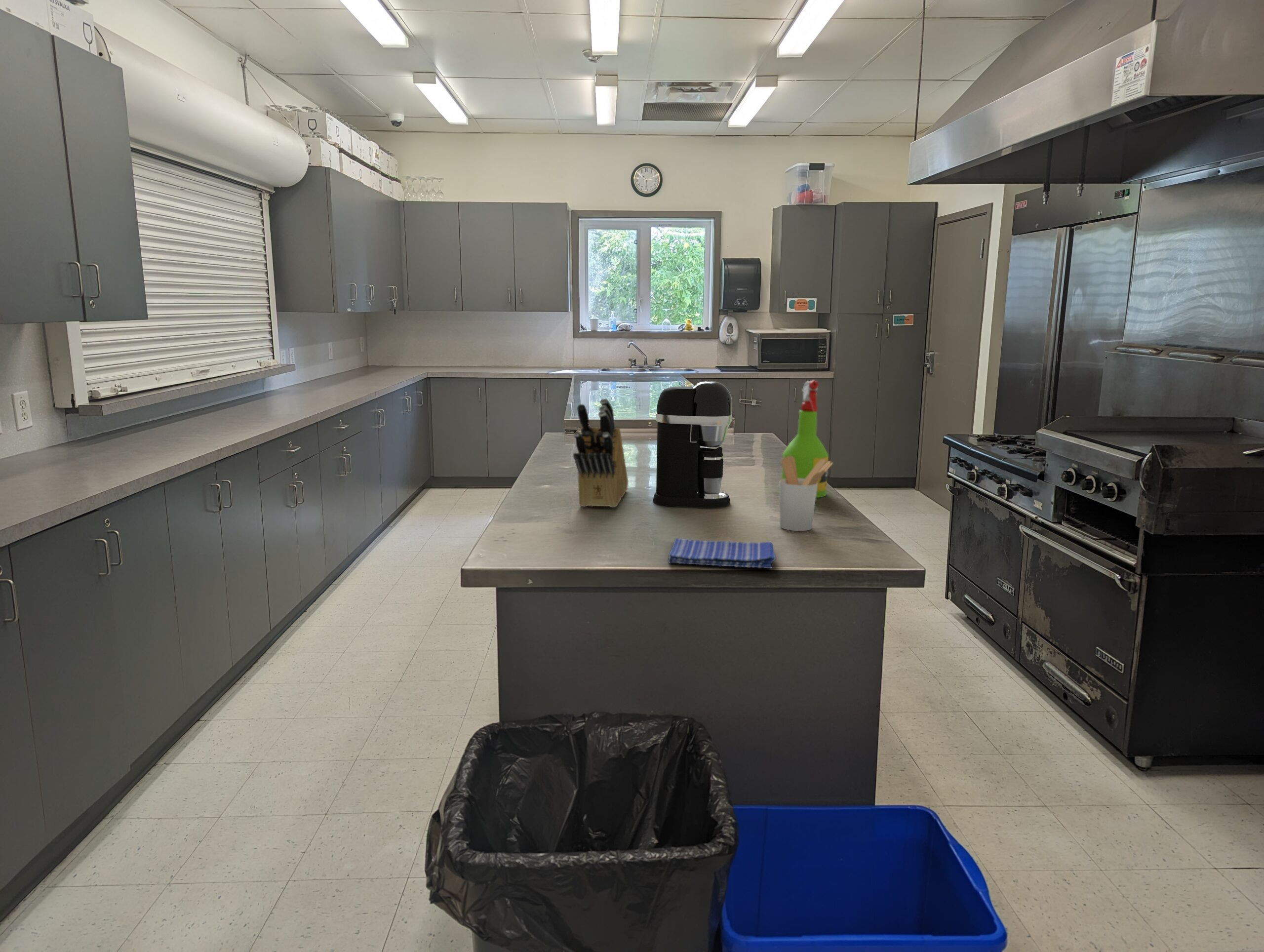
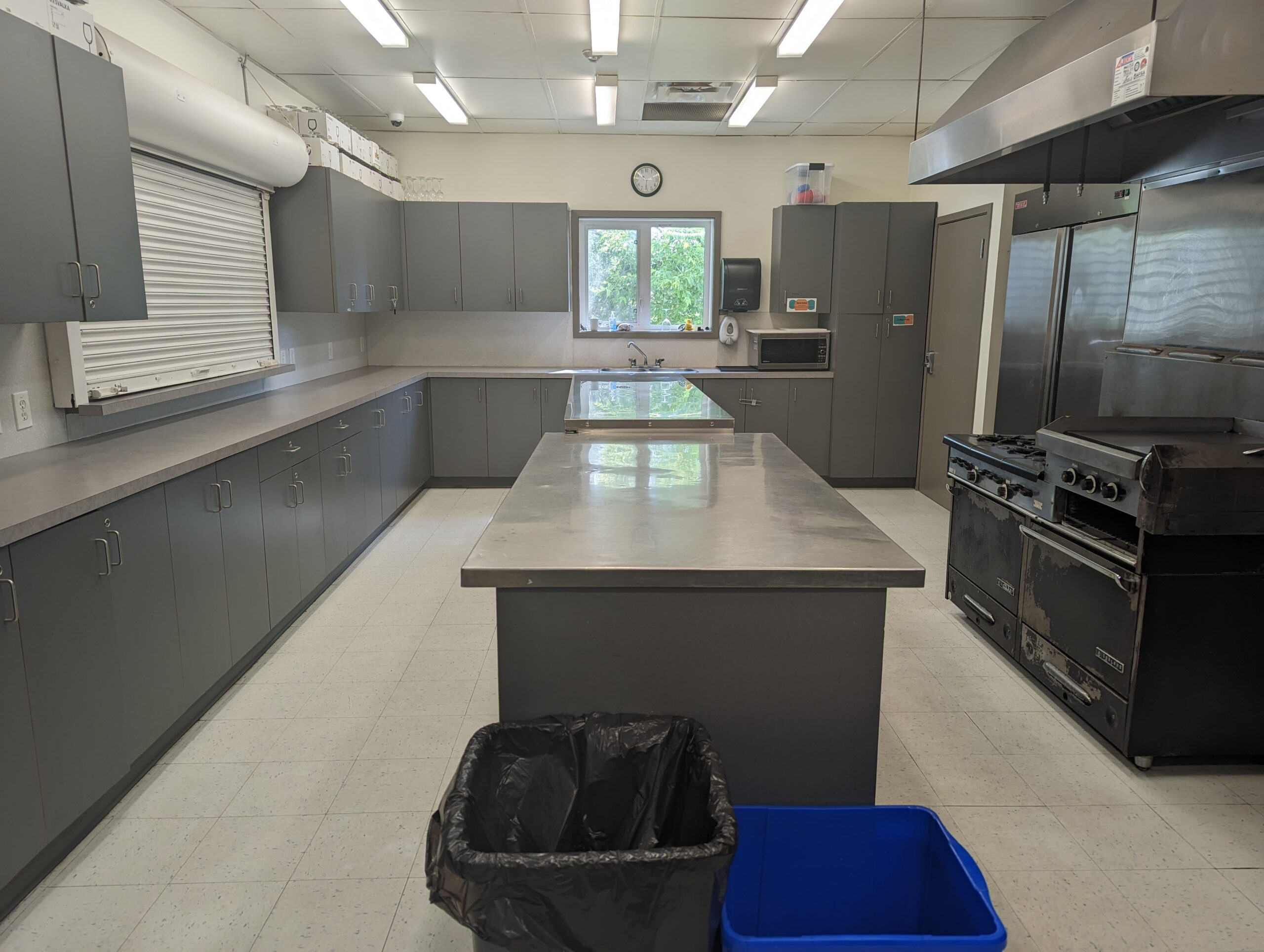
- spray bottle (808, 438)
- dish towel (722, 550)
- knife block (602, 449)
- utensil holder (806, 492)
- coffee maker (693, 442)
